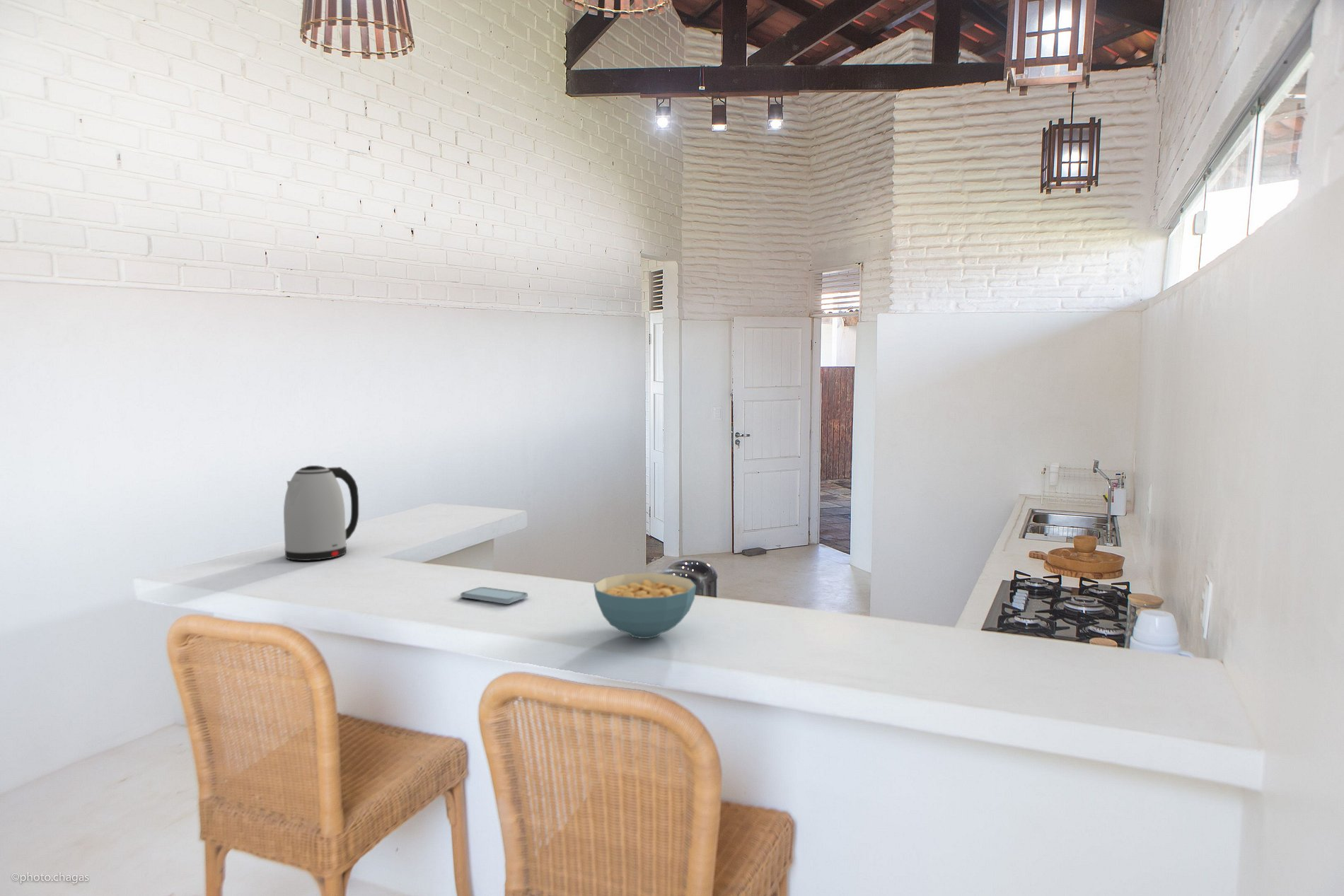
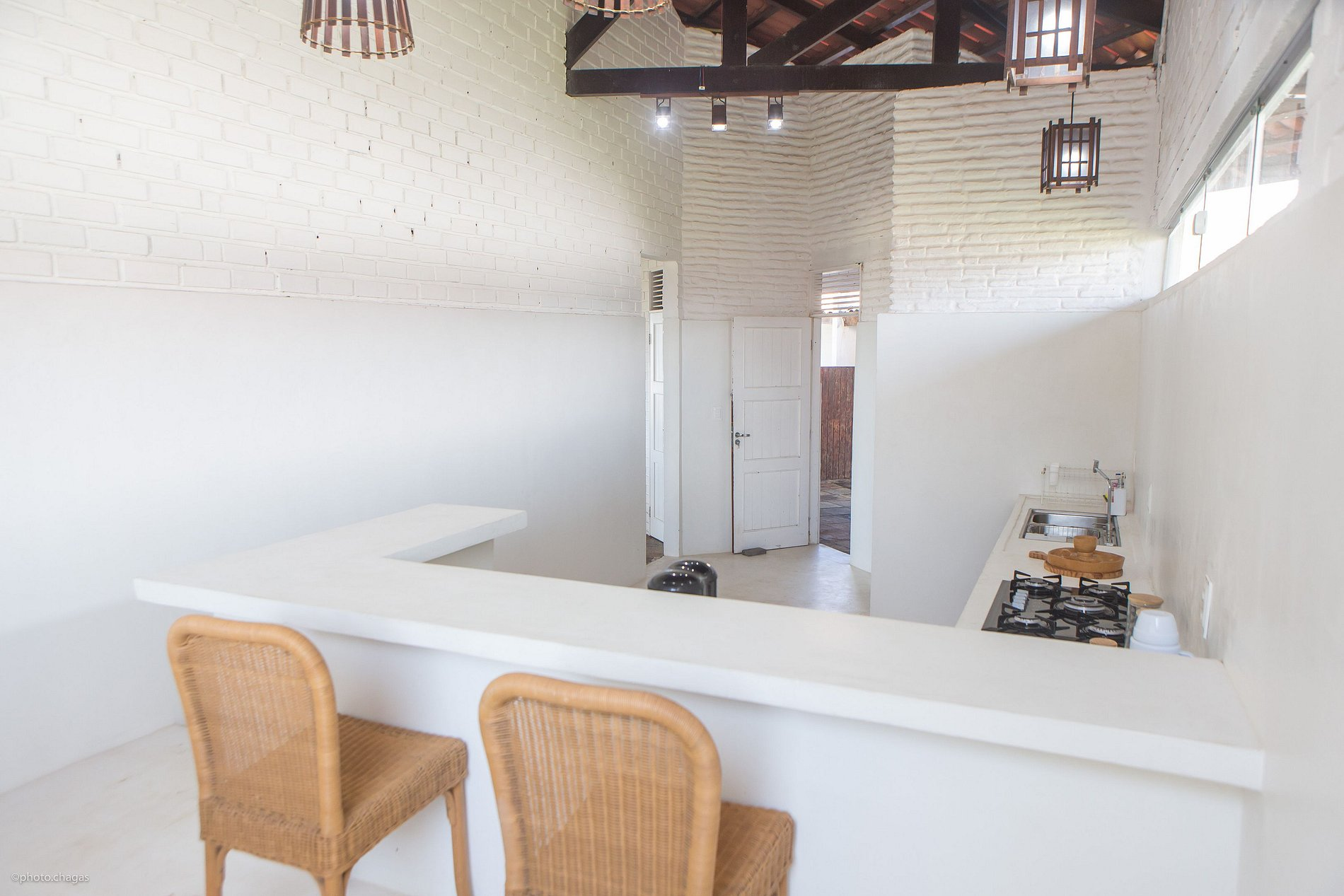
- cereal bowl (644, 609)
- kettle (324, 508)
- smartphone (494, 595)
